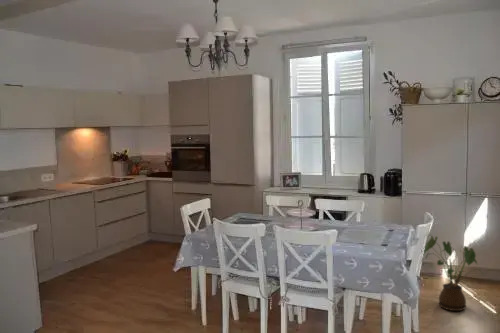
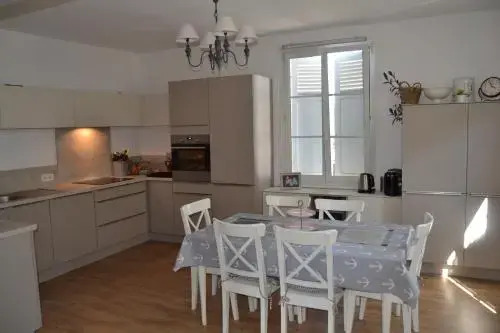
- house plant (452, 272)
